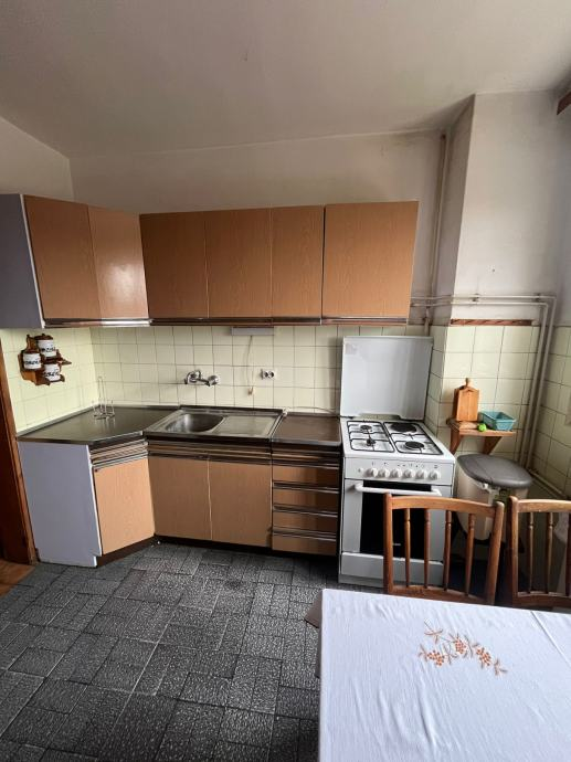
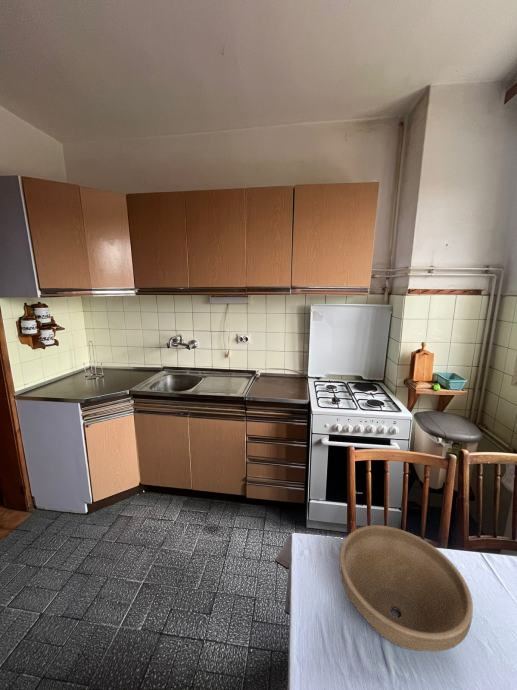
+ flower pot (398, 592)
